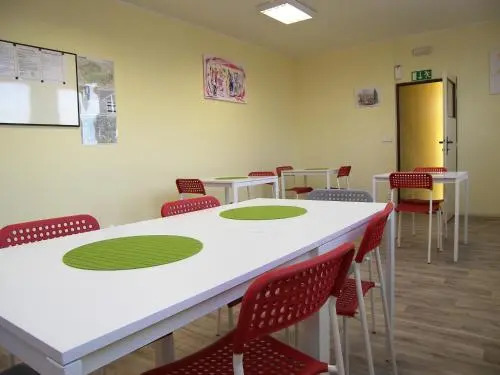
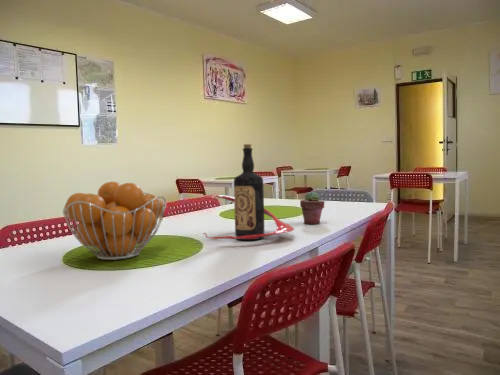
+ bottle (248, 191)
+ fruit basket (116, 218)
+ potted succulent (312, 207)
